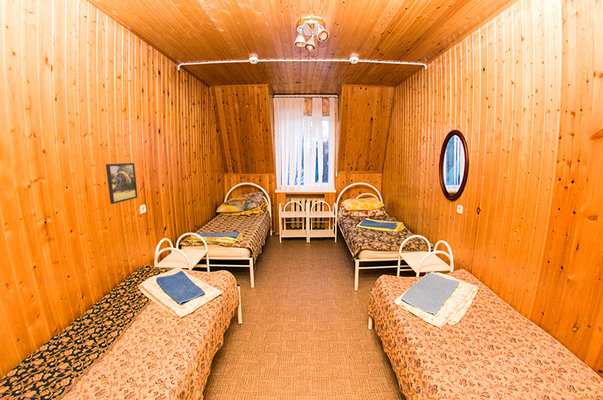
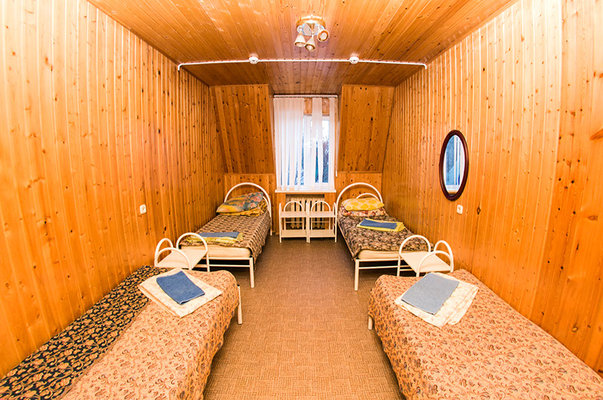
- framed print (122, 182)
